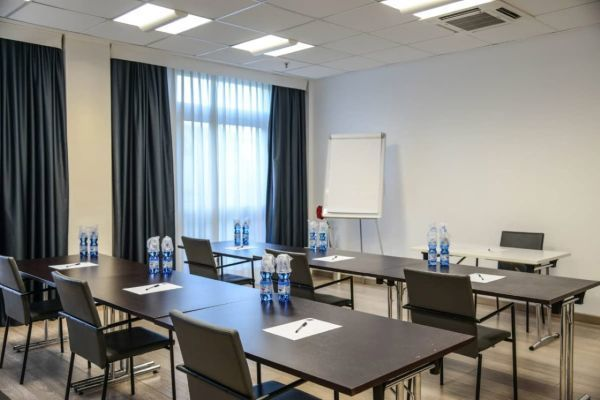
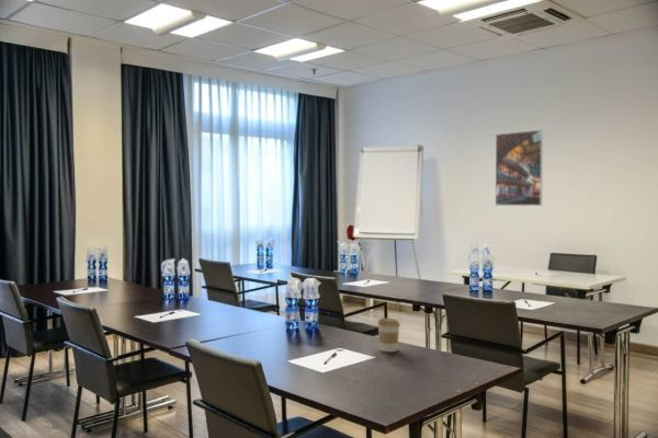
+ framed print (518, 169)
+ coffee cup (388, 334)
